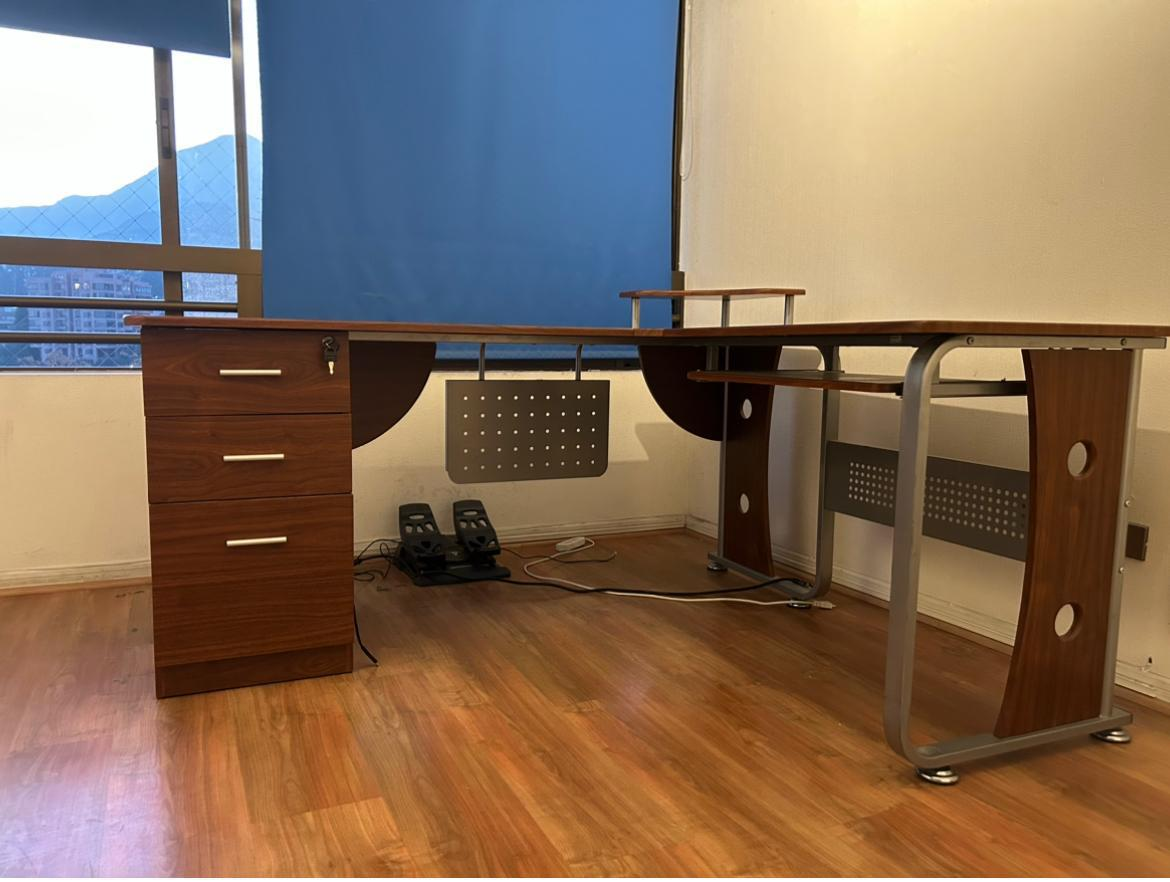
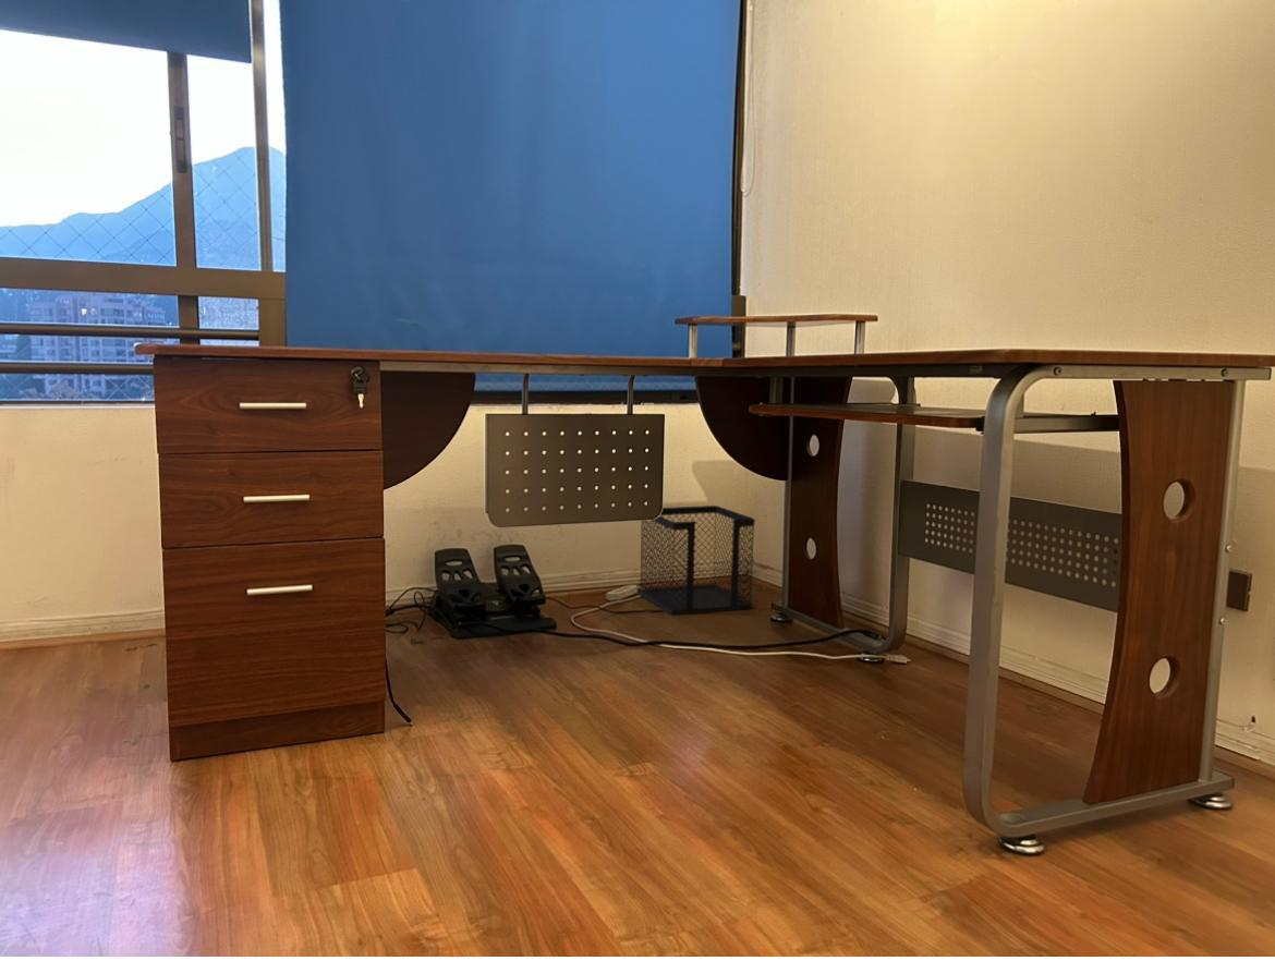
+ wastebasket (695, 557)
